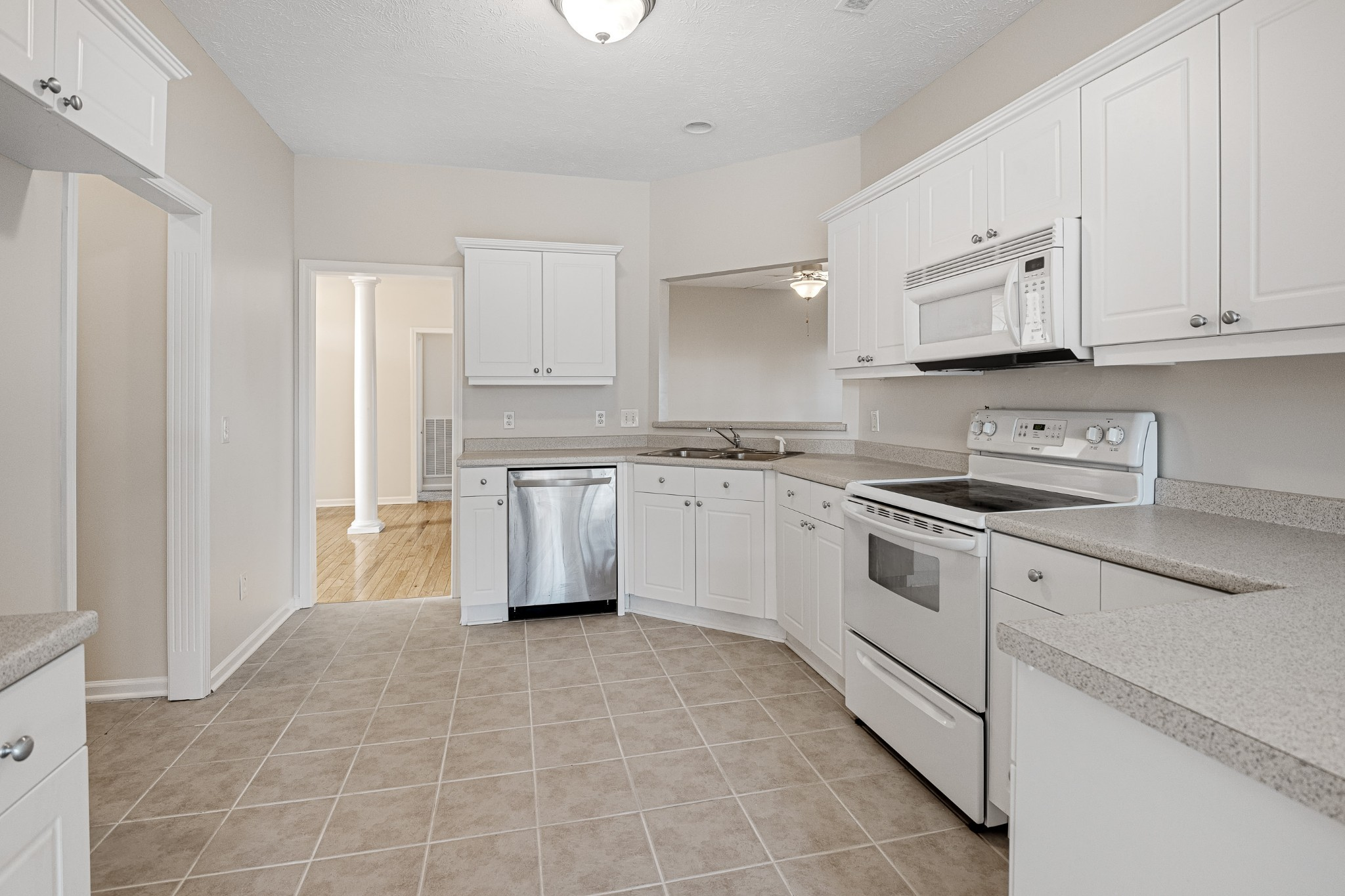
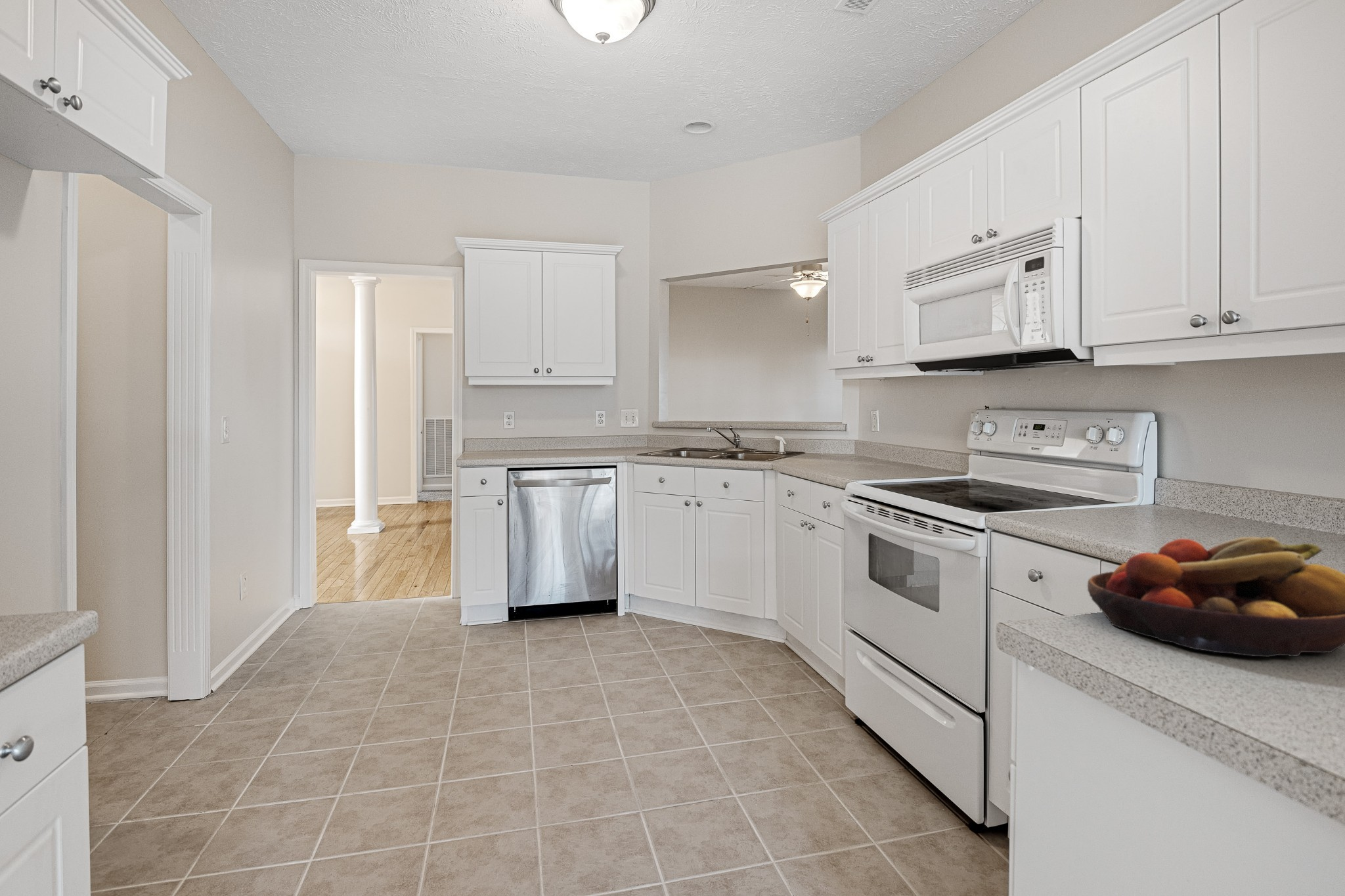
+ fruit bowl (1214, 580)
